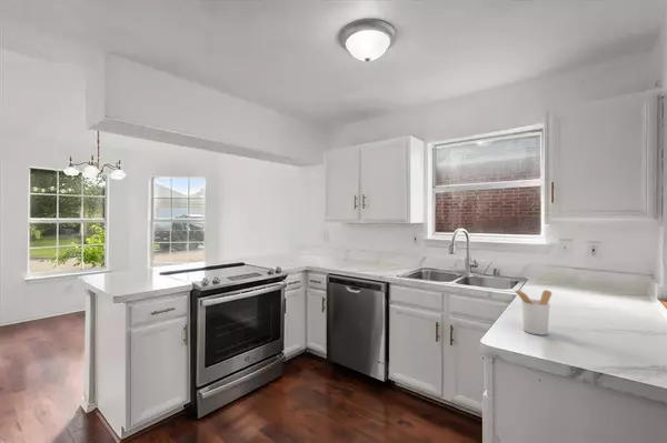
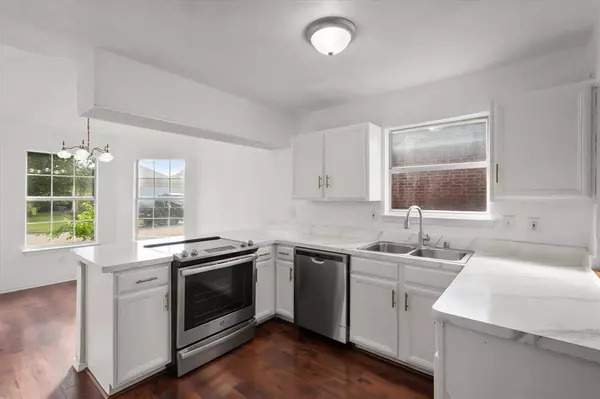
- utensil holder (530, 310)
